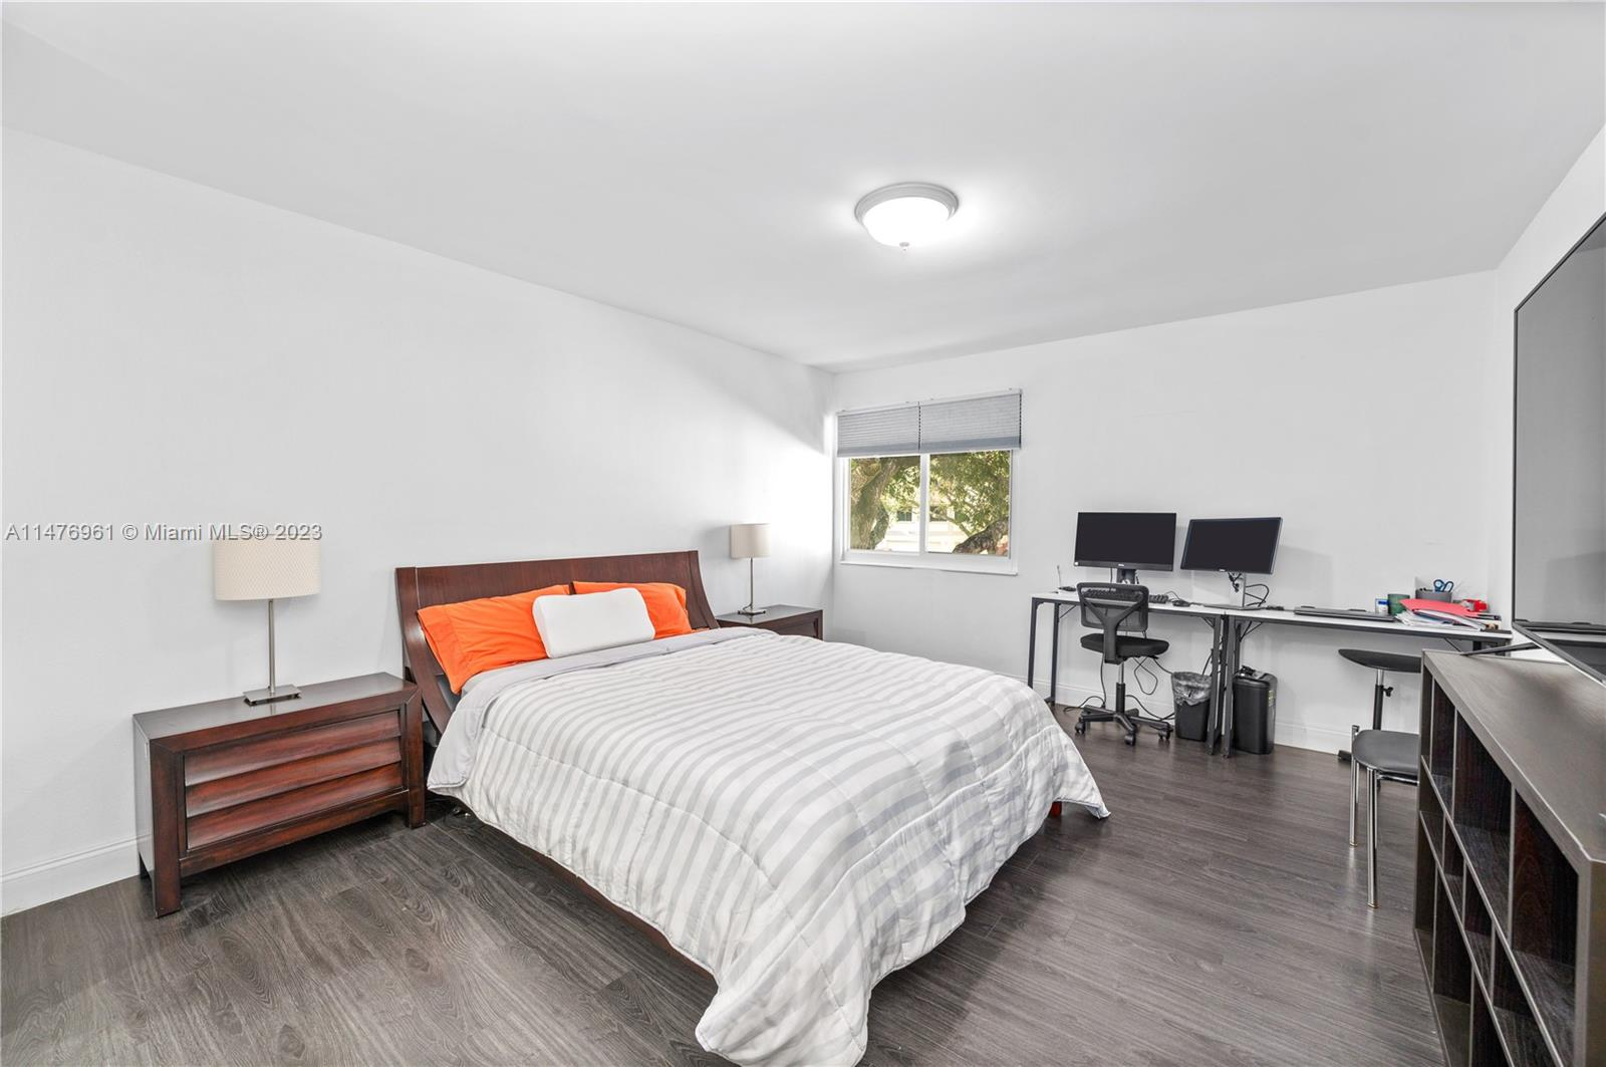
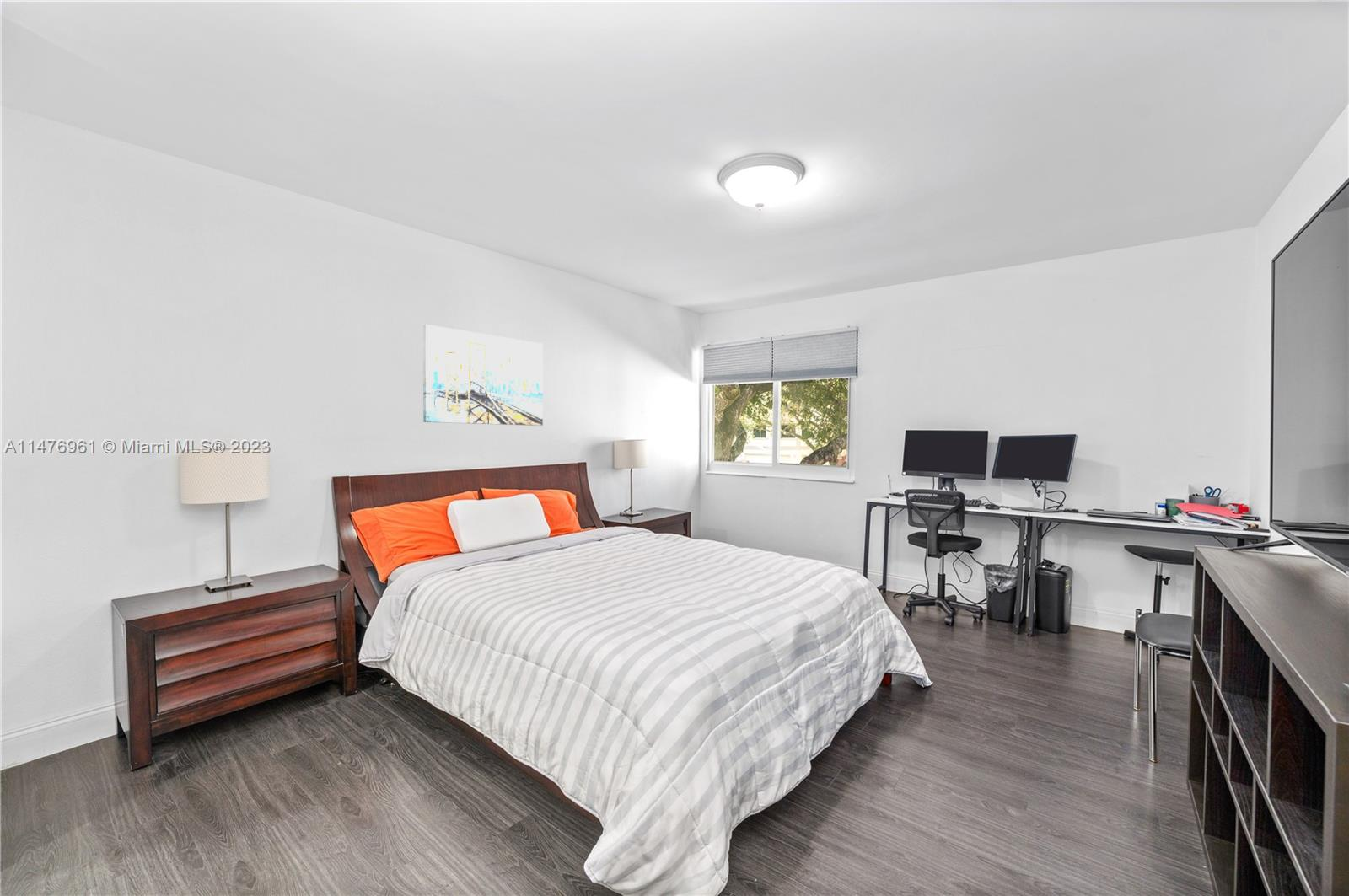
+ wall art (488, 379)
